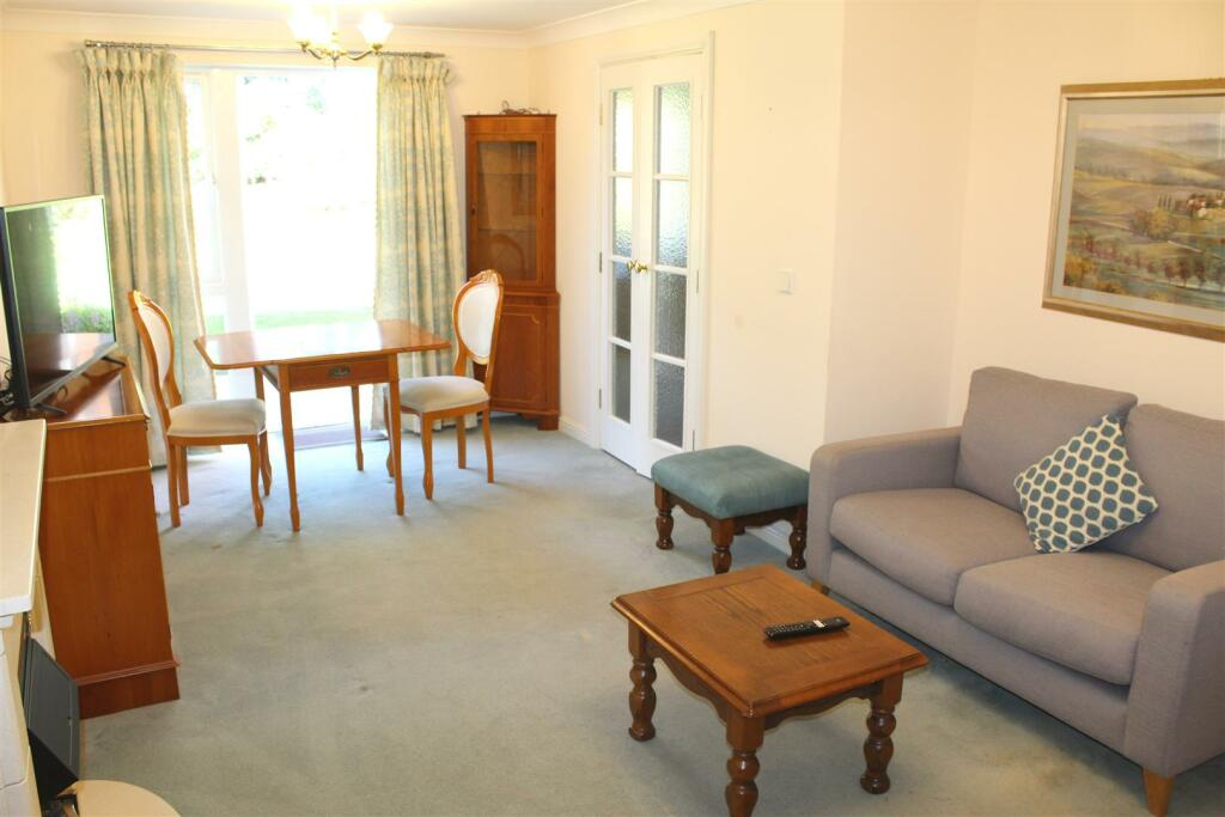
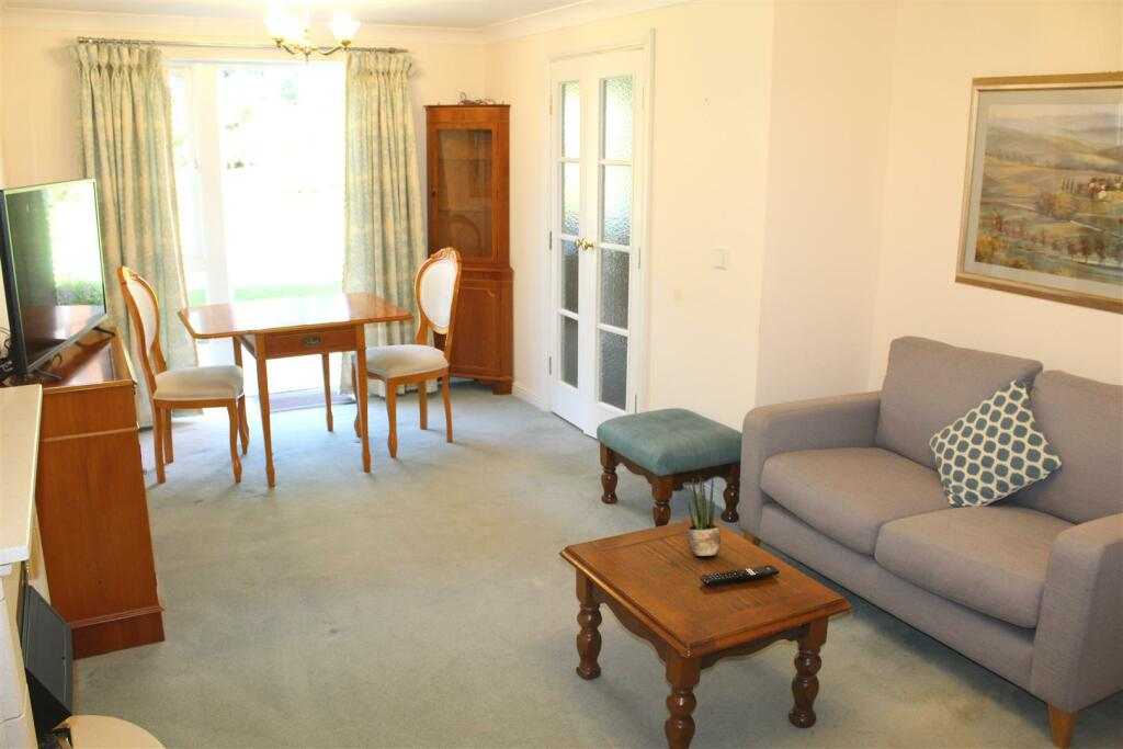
+ potted plant (702, 513)
